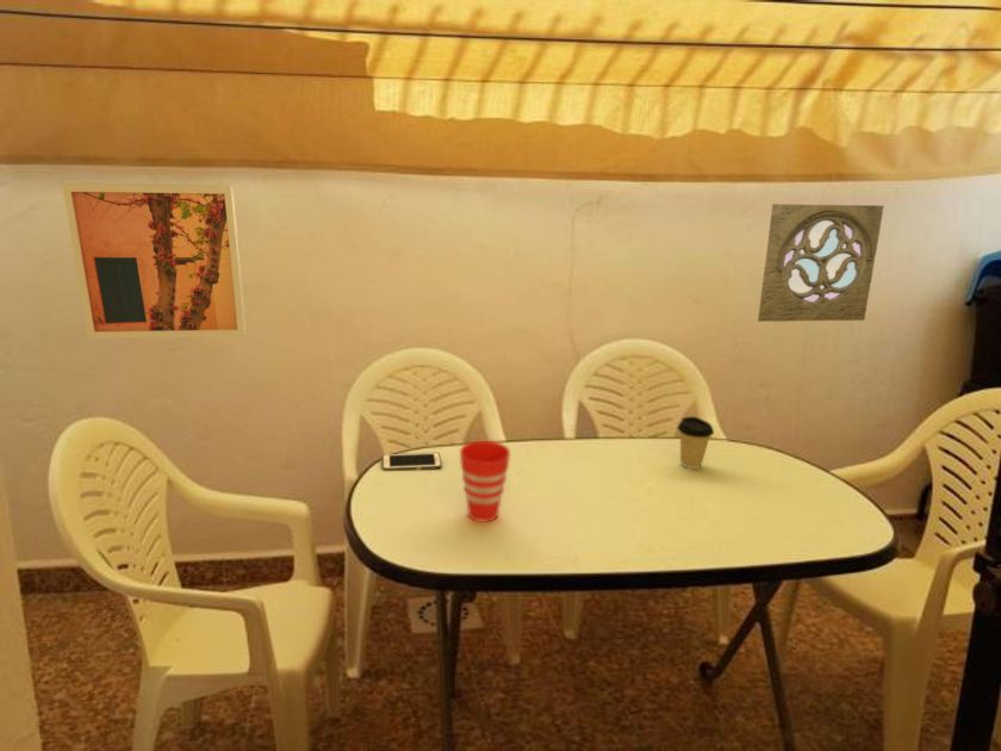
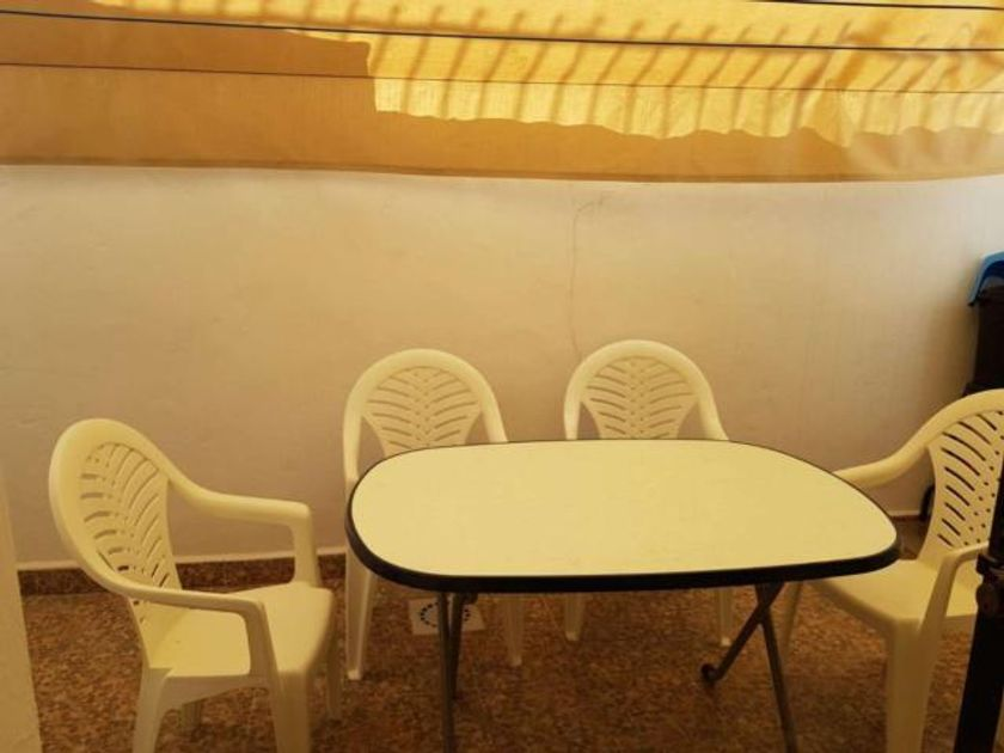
- coffee cup (694, 443)
- wall ornament (819, 263)
- wall art (160, 262)
- cell phone (411, 461)
- cup (484, 483)
